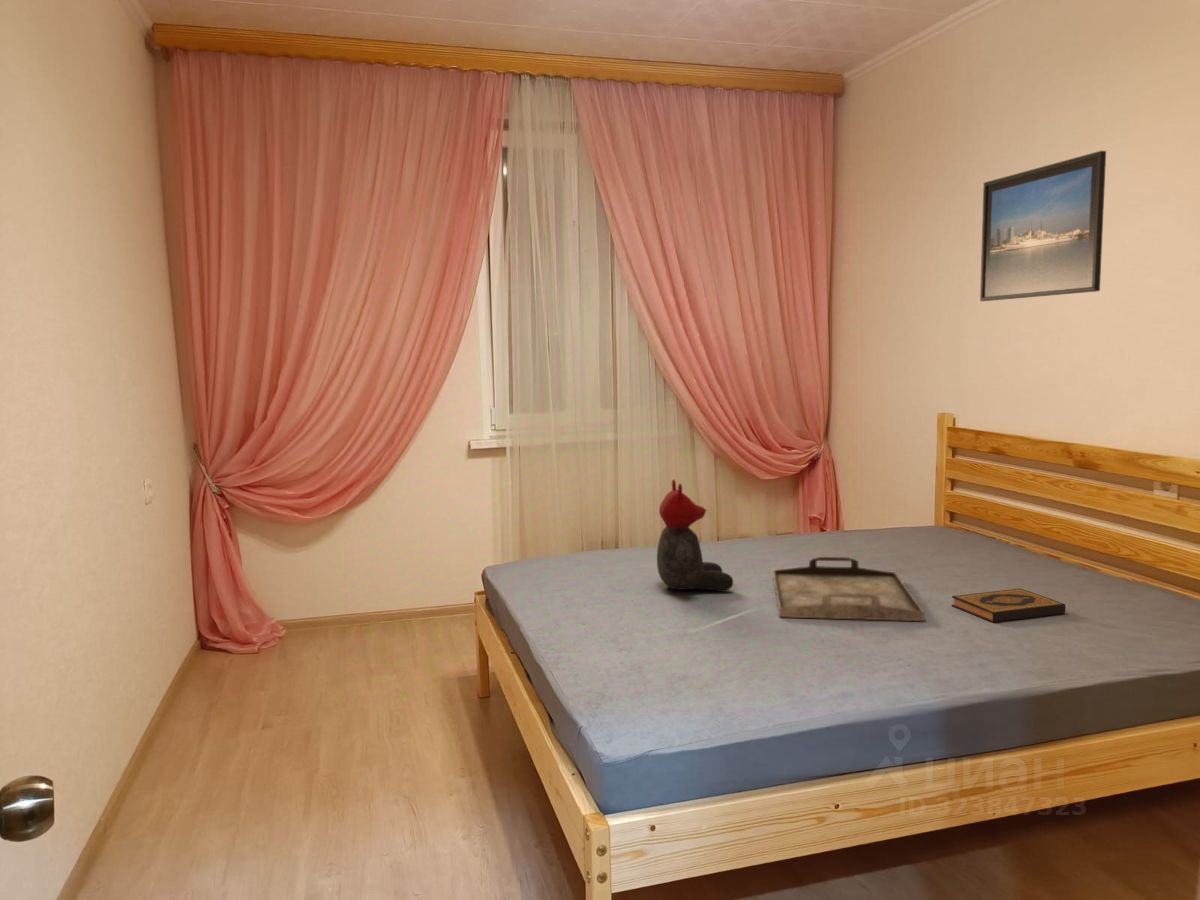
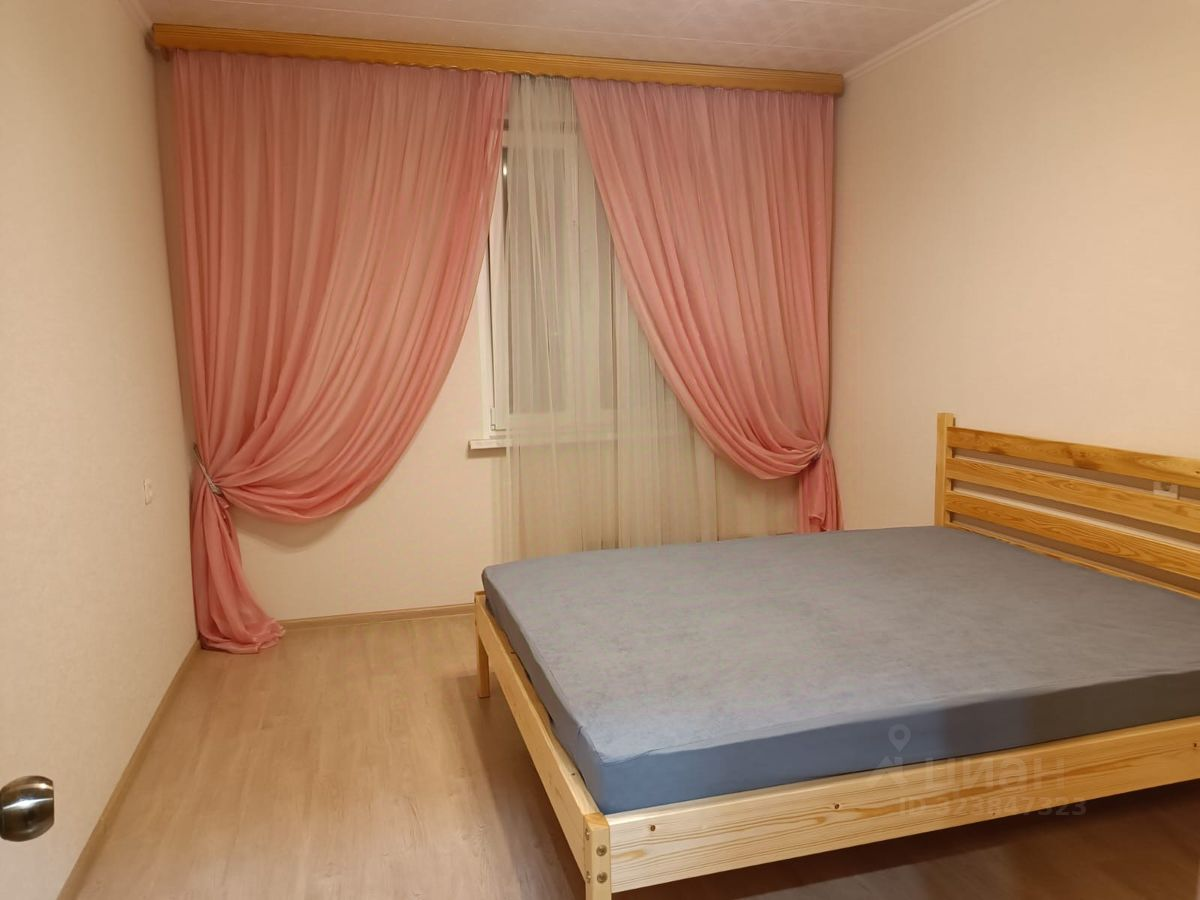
- hardback book (1007, 604)
- teddy bear (693, 534)
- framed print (1037, 232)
- serving tray (841, 585)
